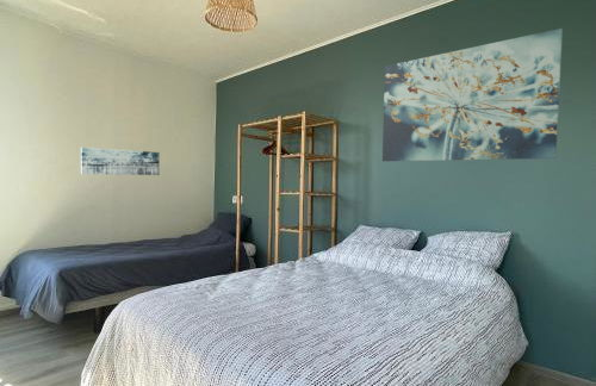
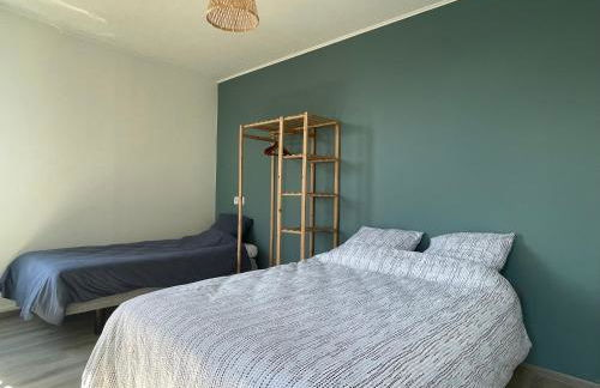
- wall art (123, 162)
- wall art (458, 105)
